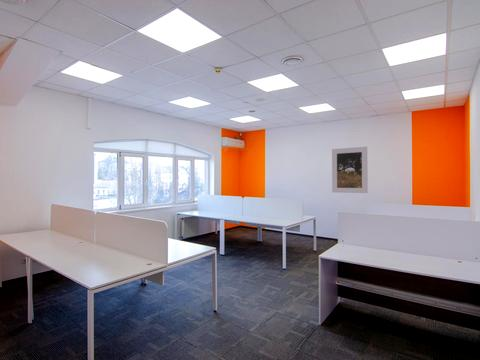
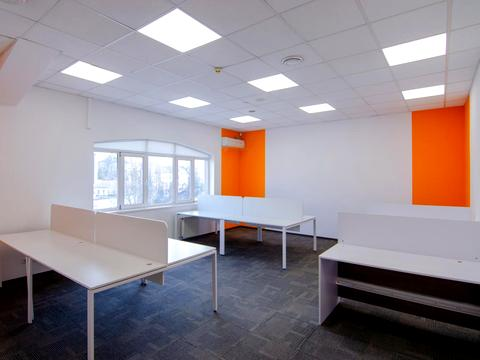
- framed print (349, 170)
